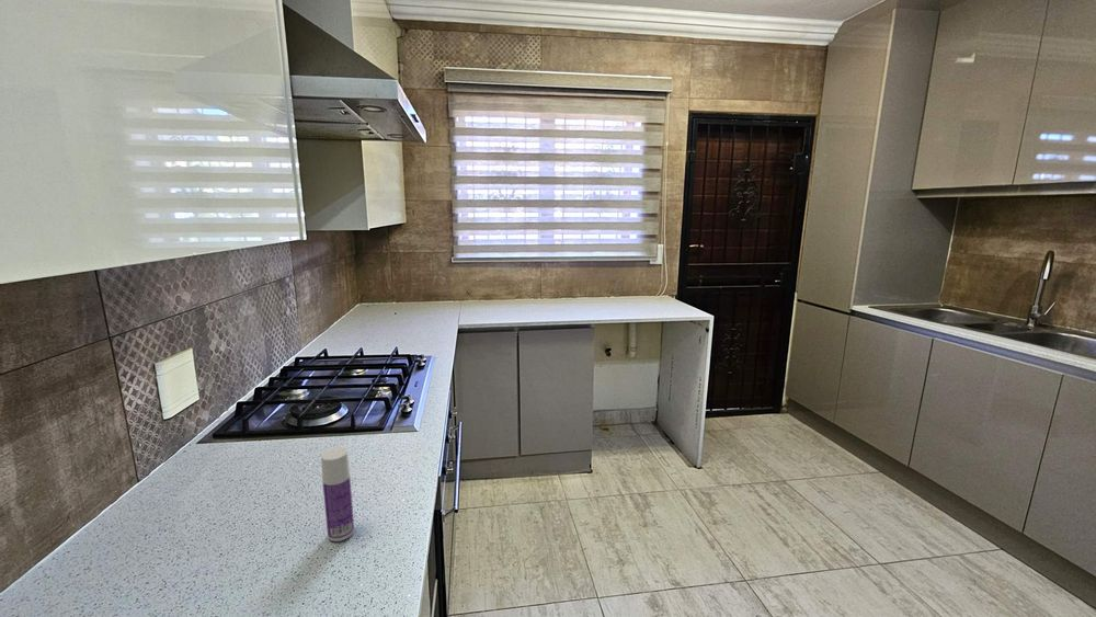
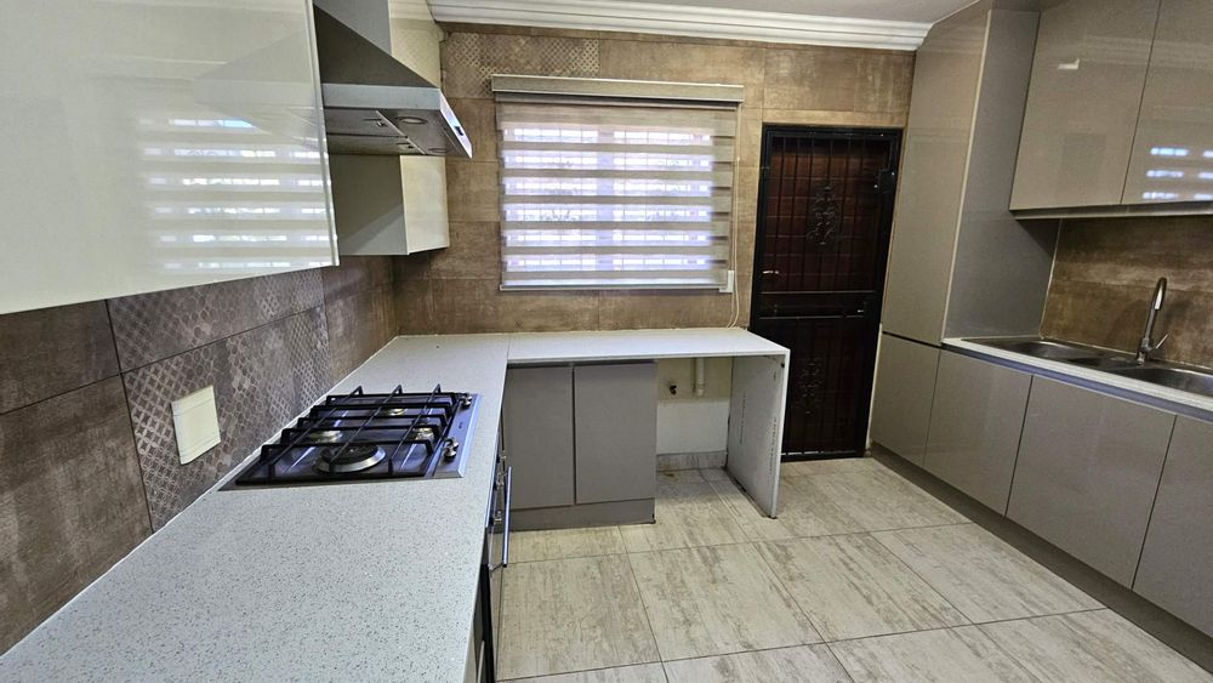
- bottle (338, 493)
